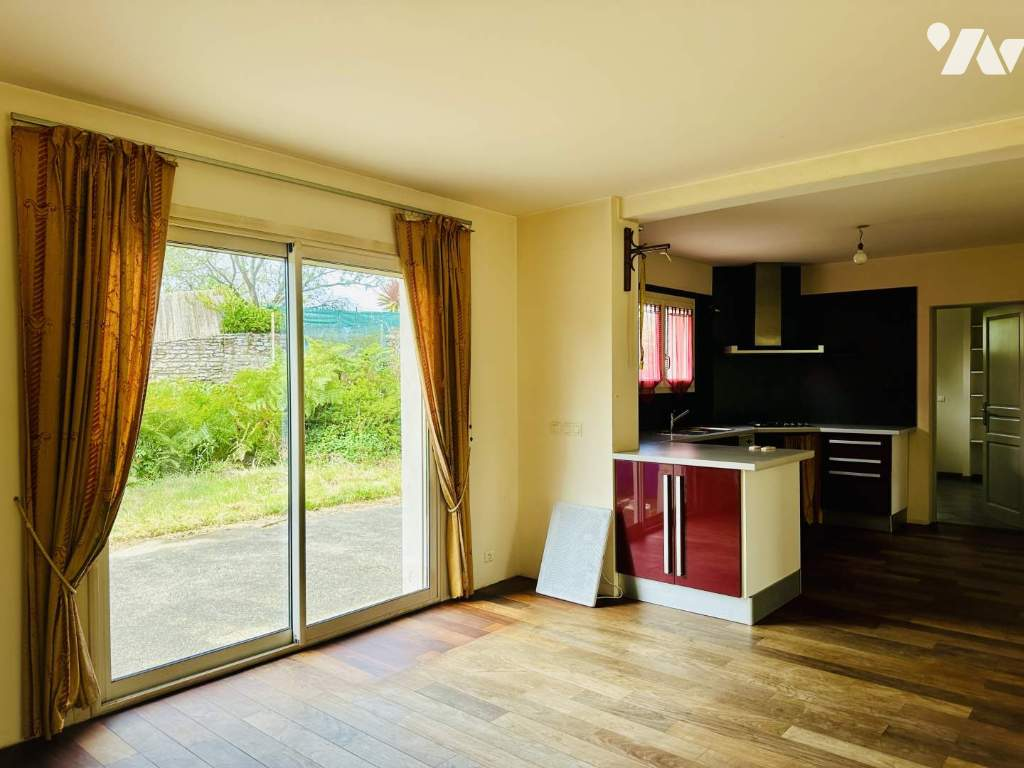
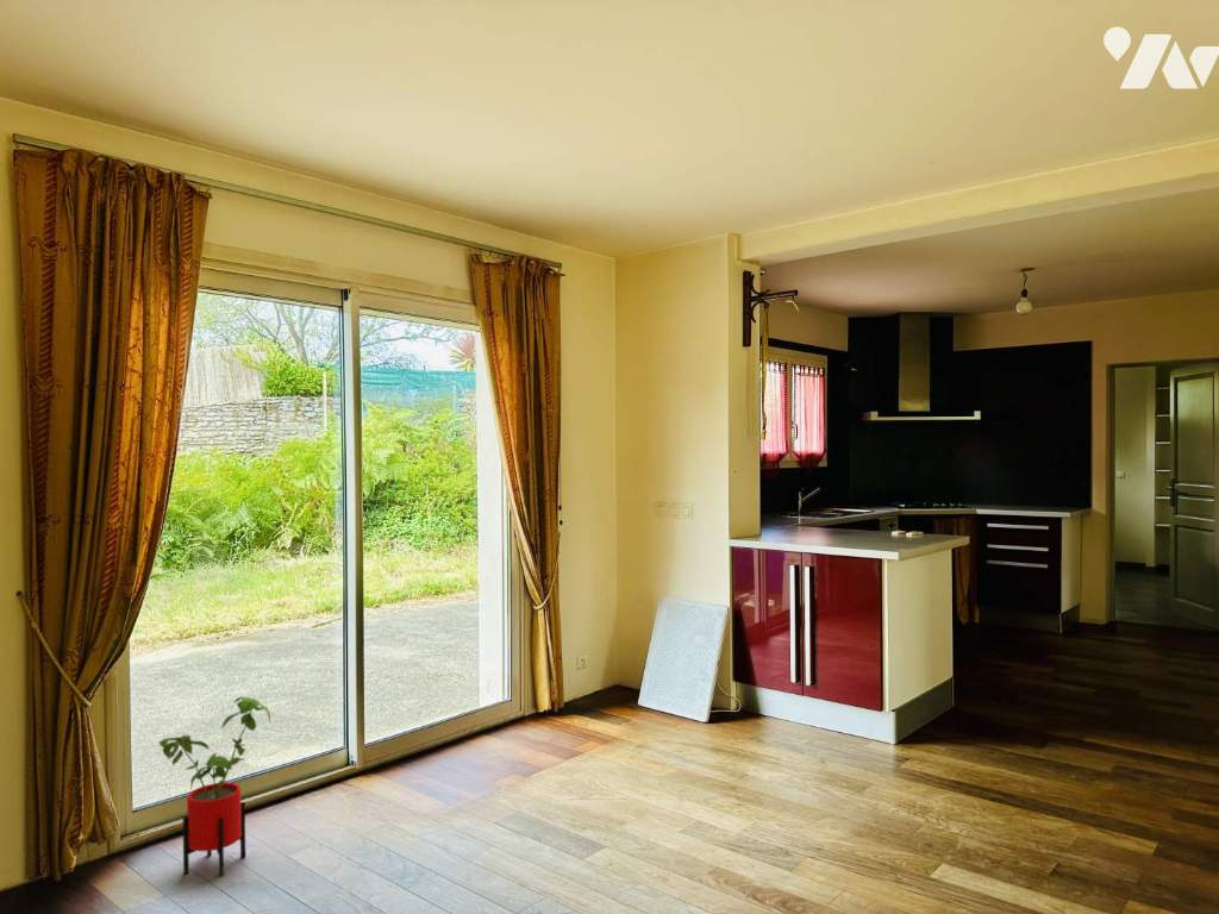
+ house plant (221, 782)
